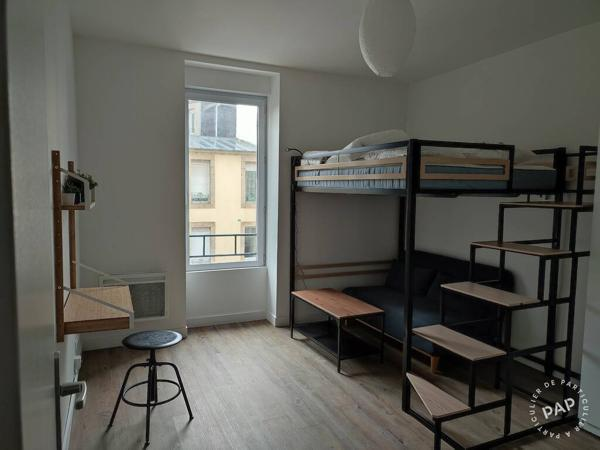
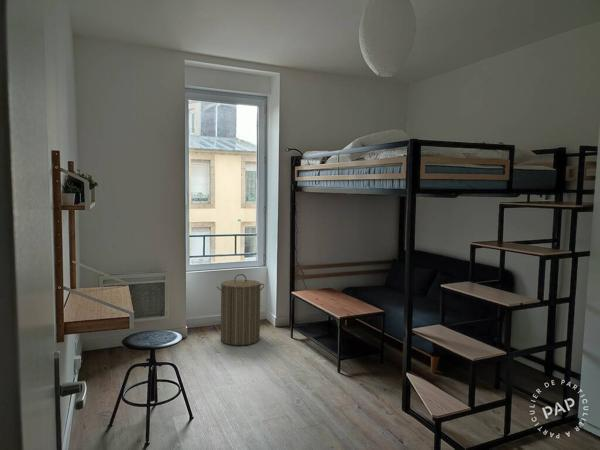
+ laundry hamper (240, 306)
